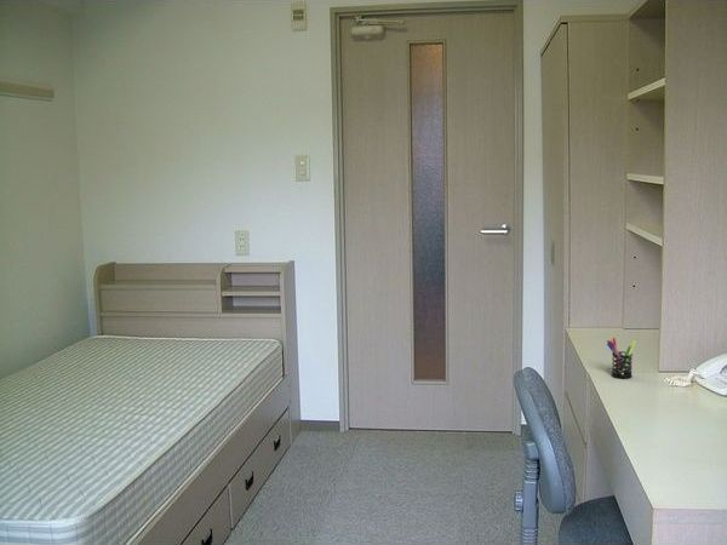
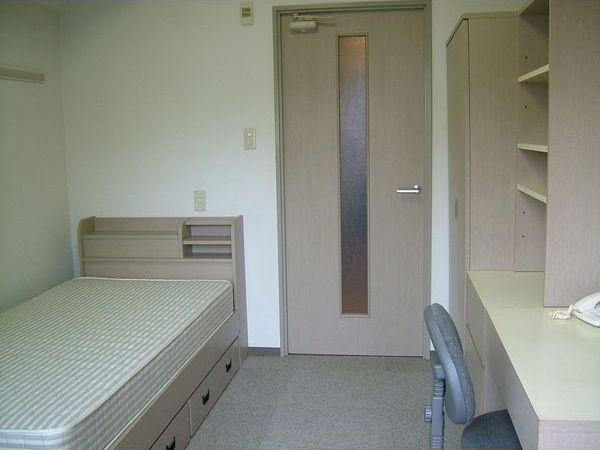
- pen holder (622, 356)
